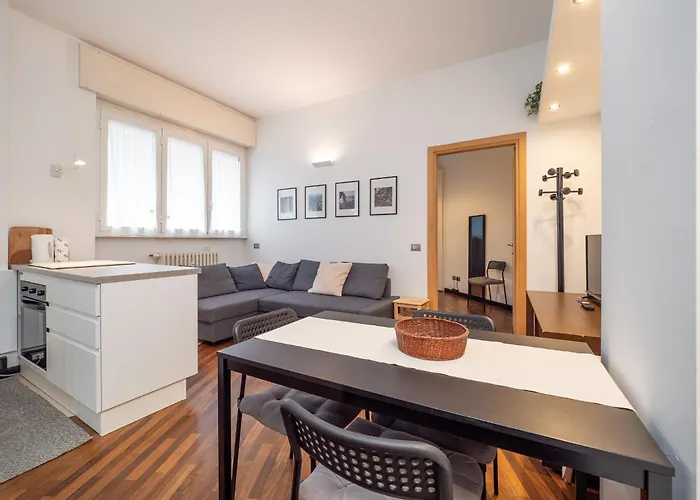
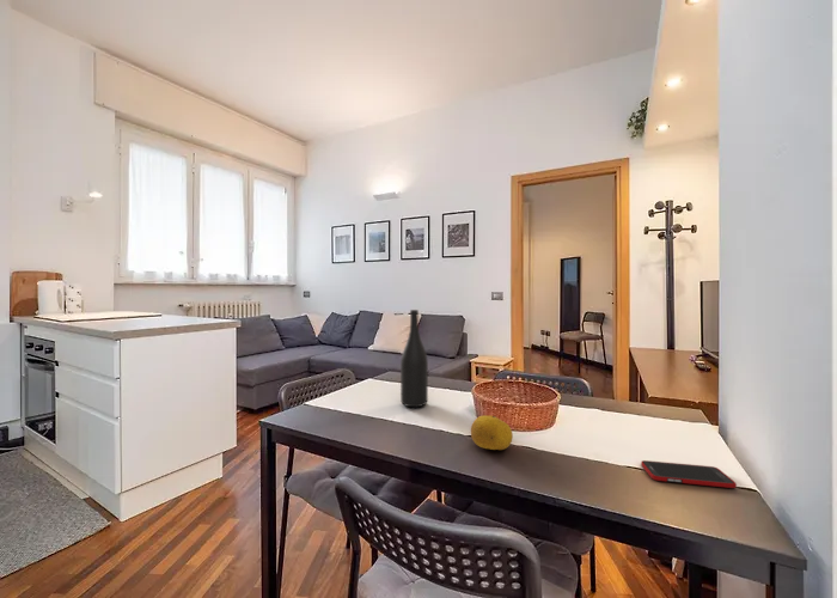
+ cell phone (685, 474)
+ fruit (490, 432)
+ wine bottle (414, 358)
